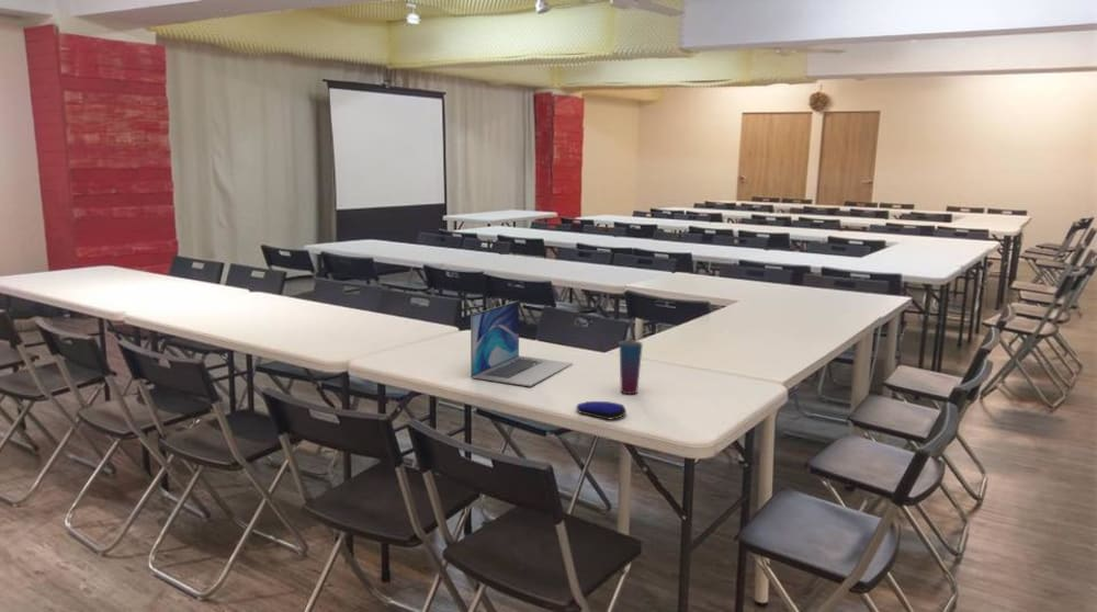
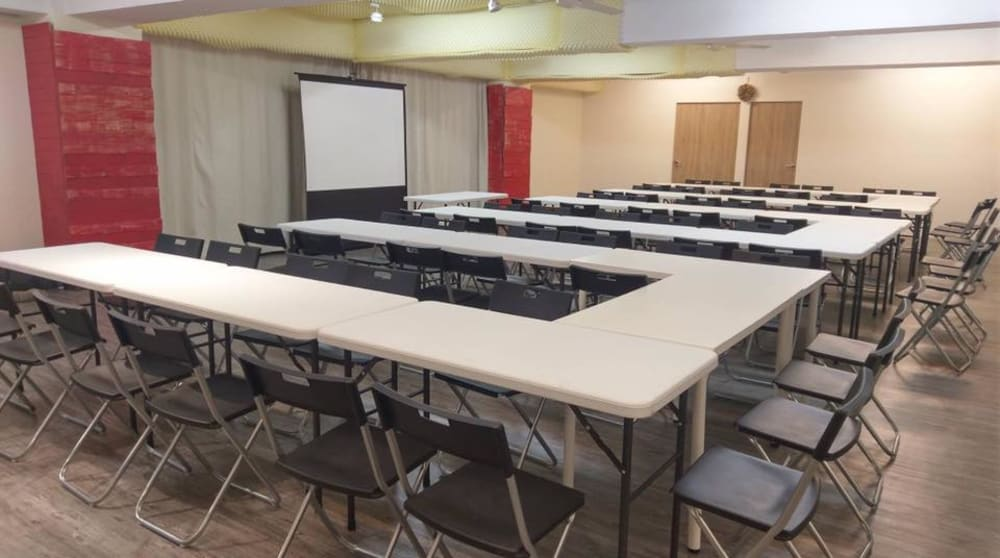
- cup (630, 367)
- laptop (518, 340)
- computer mouse (600, 407)
